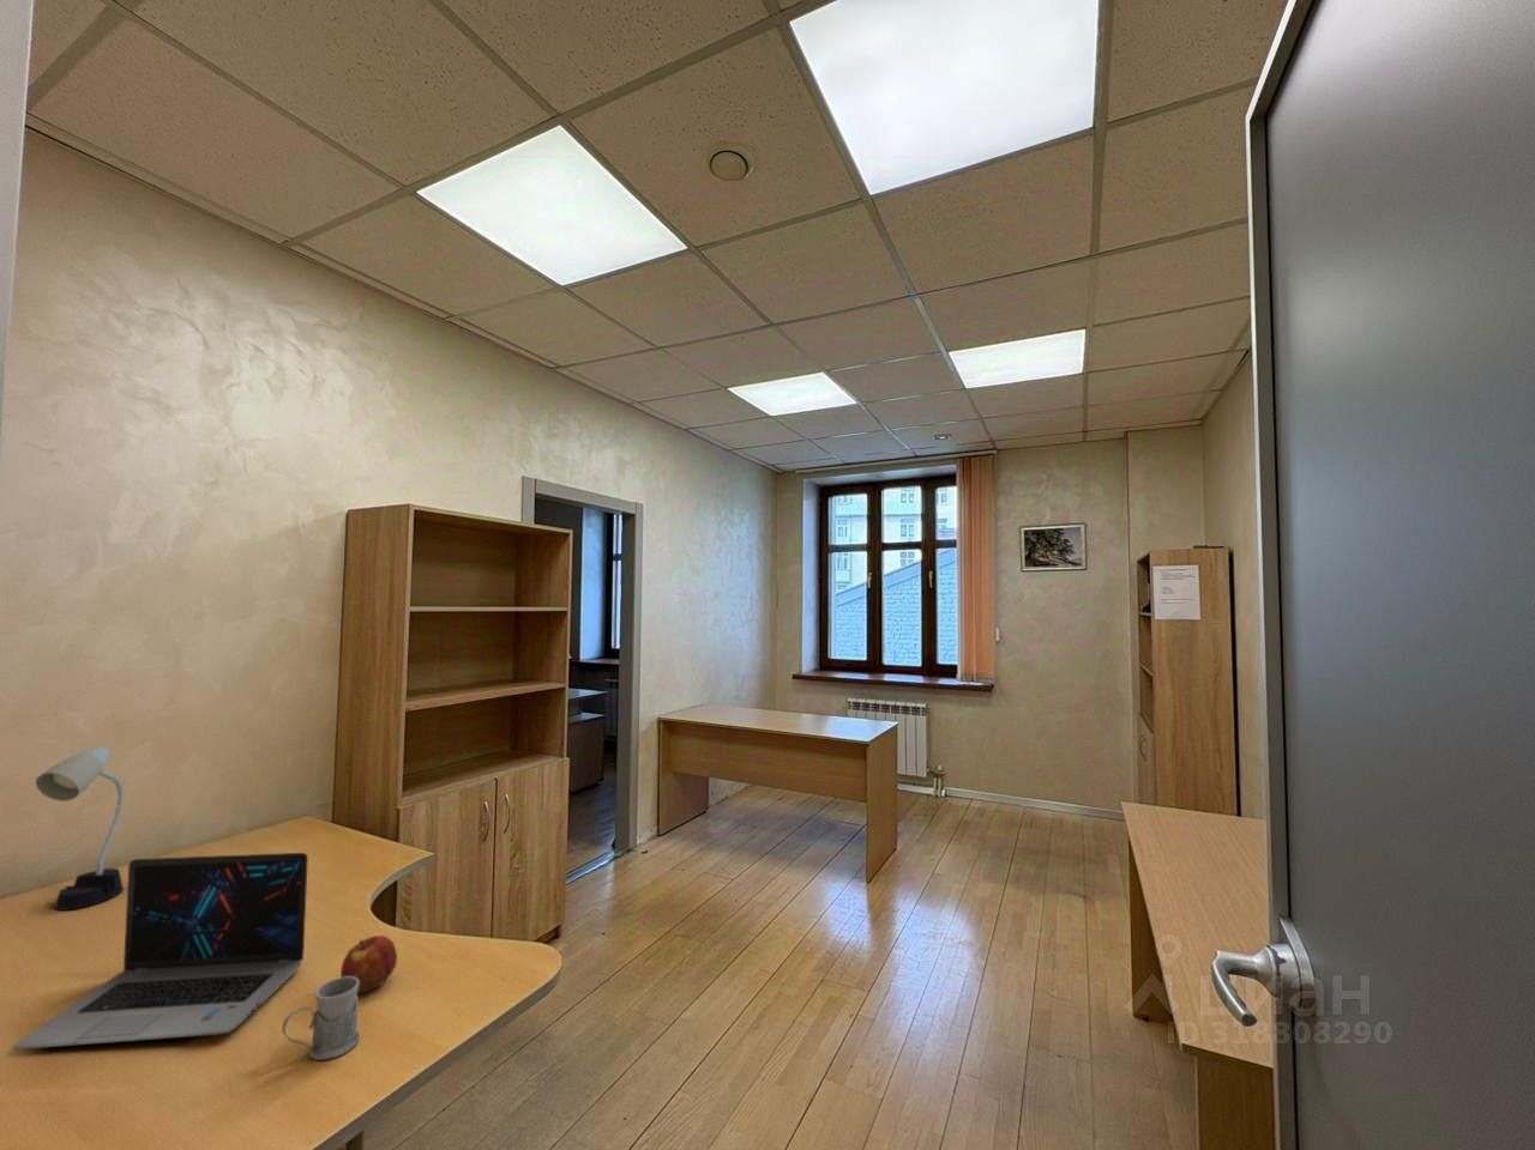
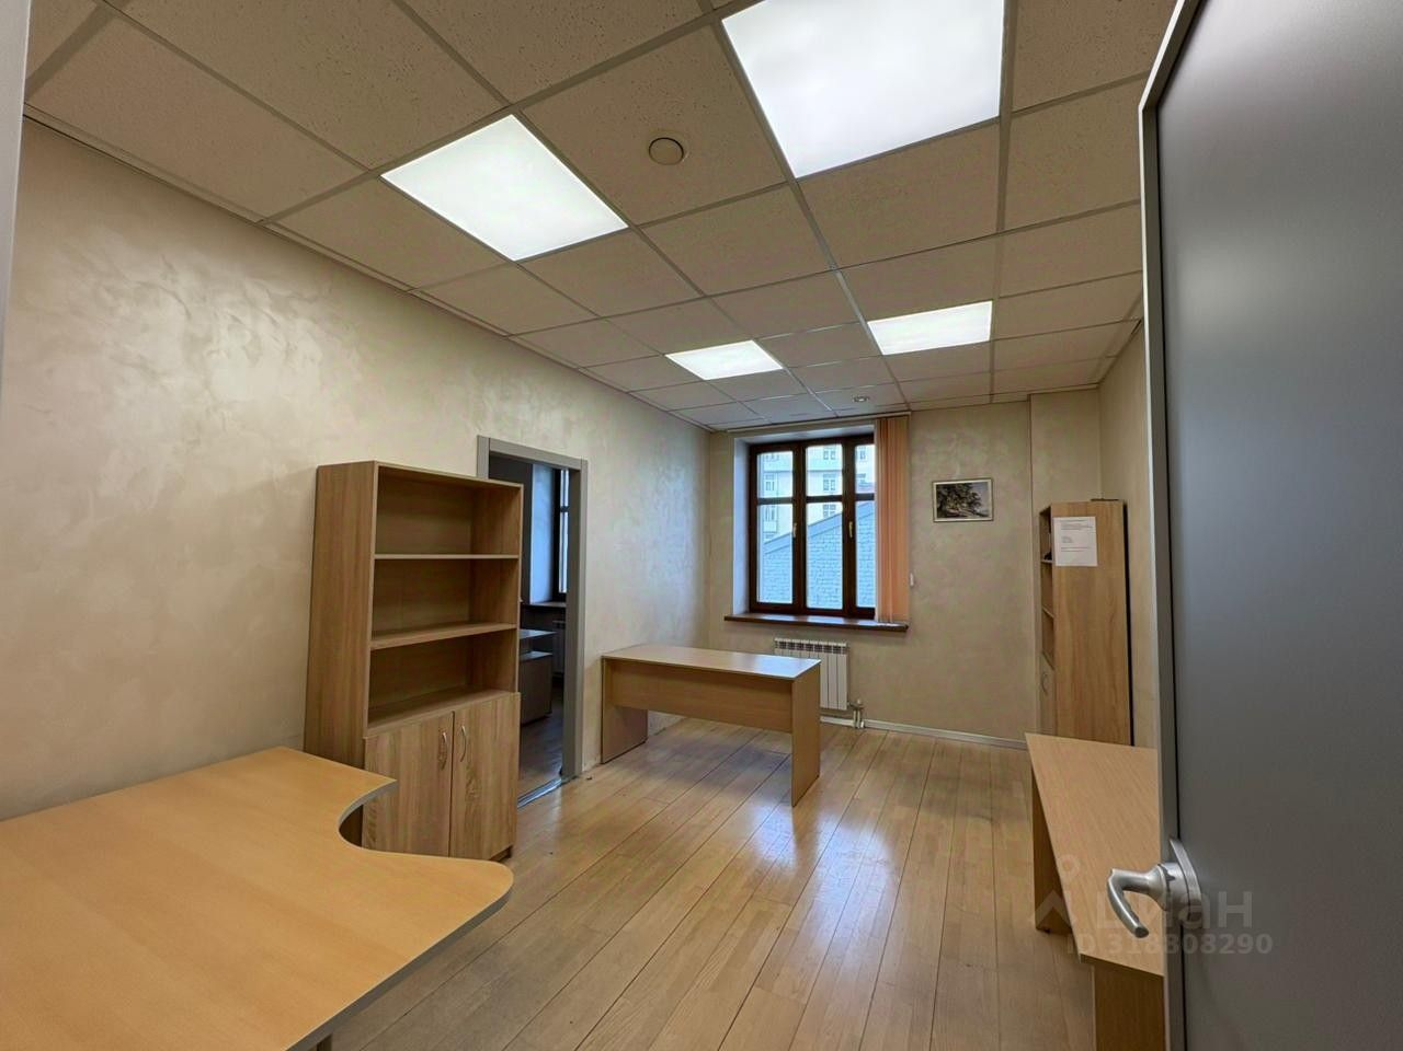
- apple (370, 962)
- mug (322, 1022)
- laptop (176, 941)
- desk lamp (105, 837)
